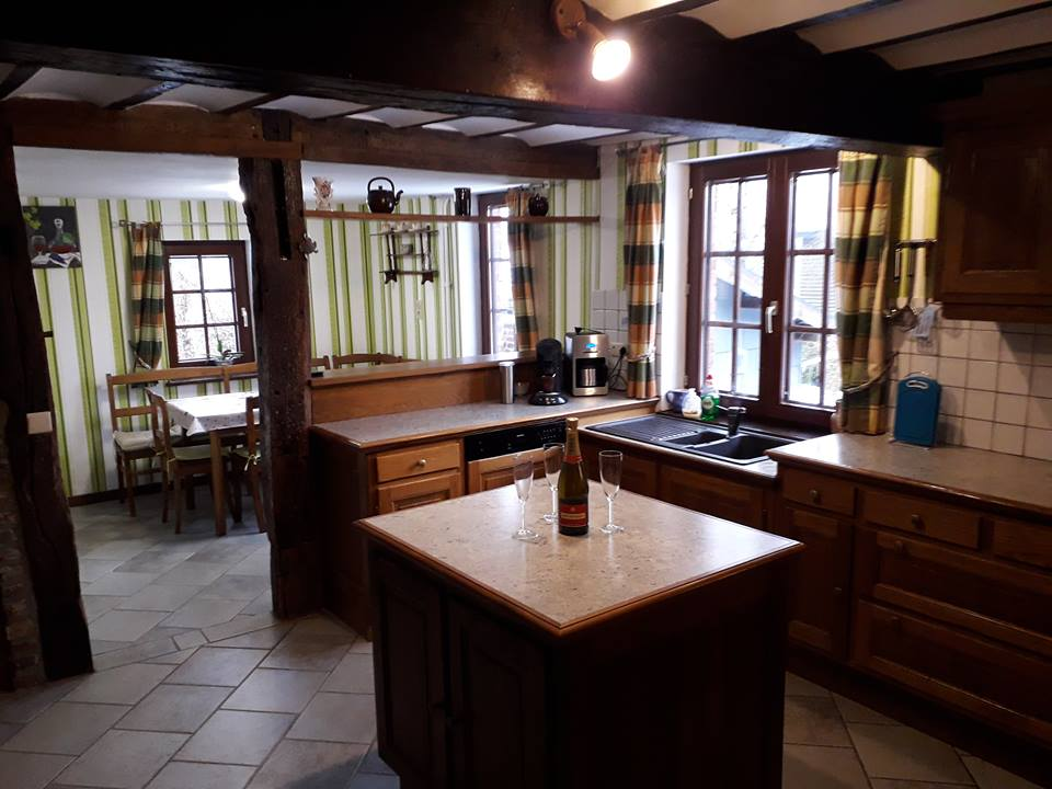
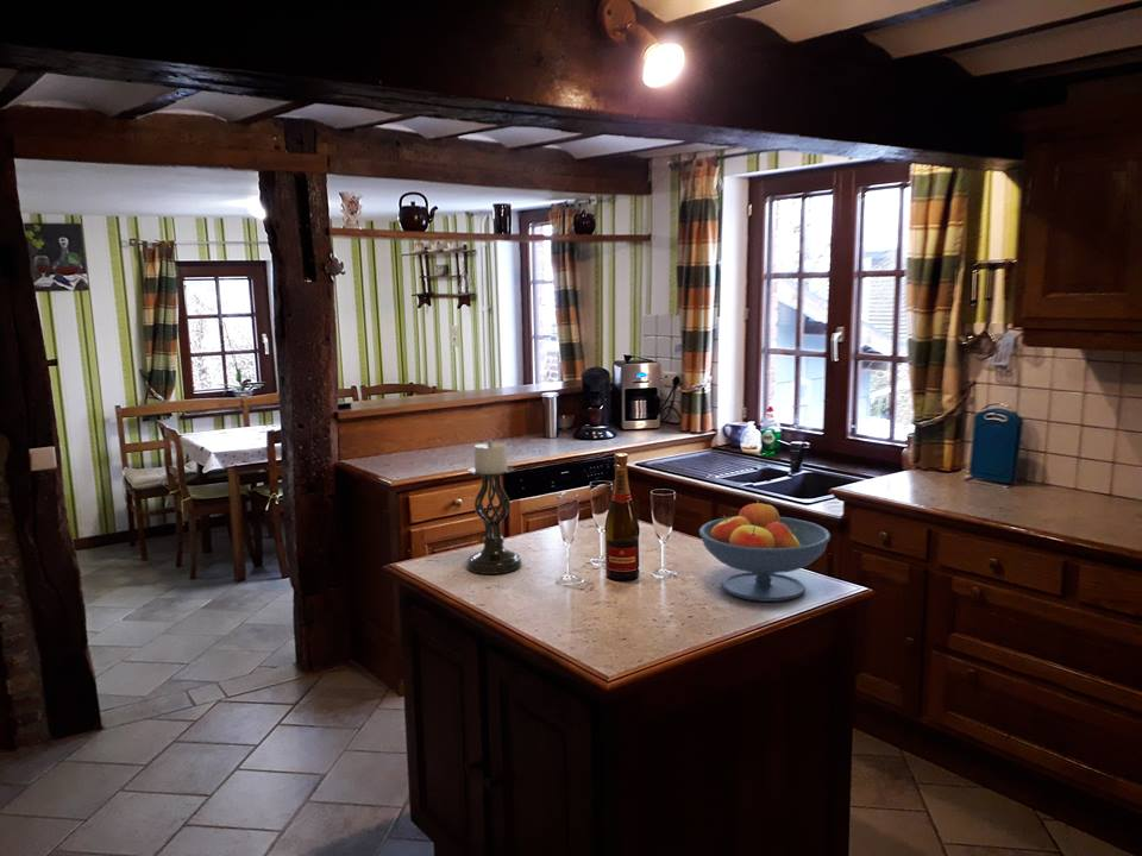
+ fruit bowl (763, 549)
+ candle holder (491, 503)
